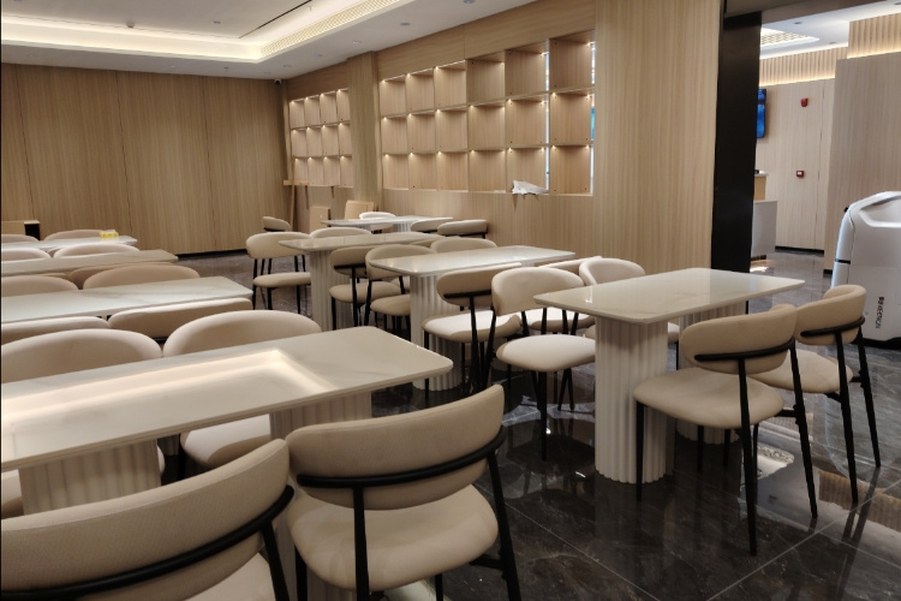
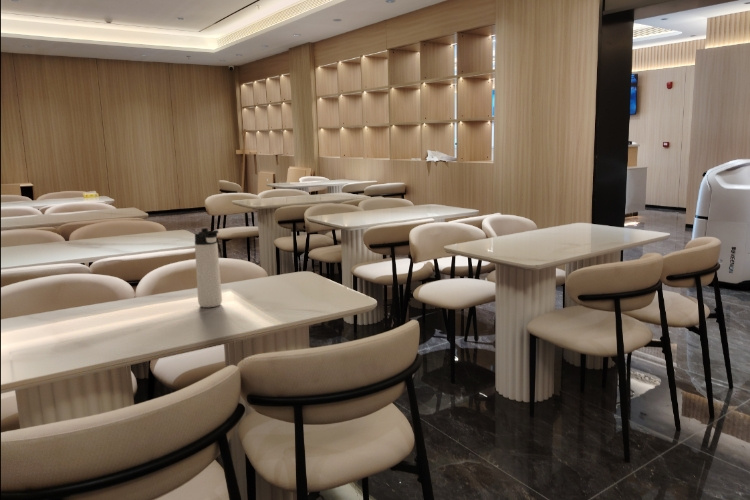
+ thermos bottle (209, 267)
